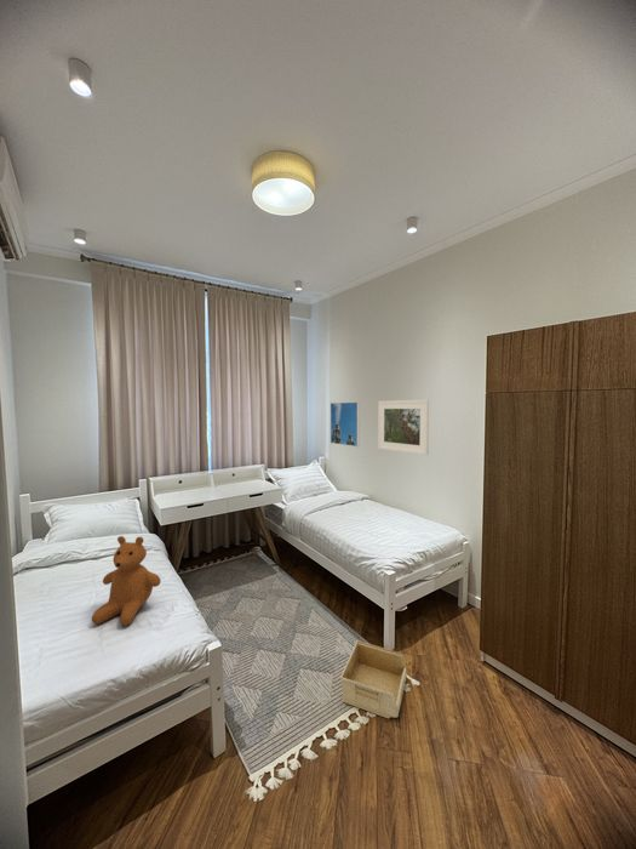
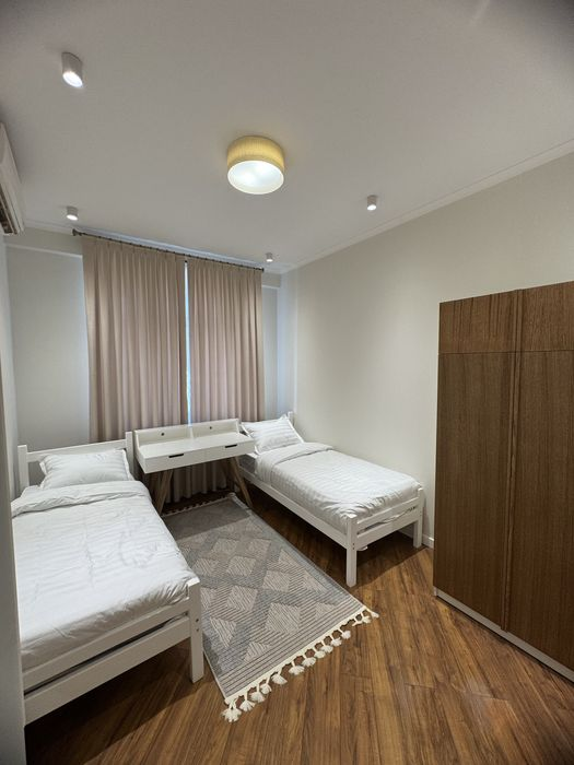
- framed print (344, 423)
- teddy bear (124, 576)
- storage bin (374, 677)
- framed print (401, 426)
